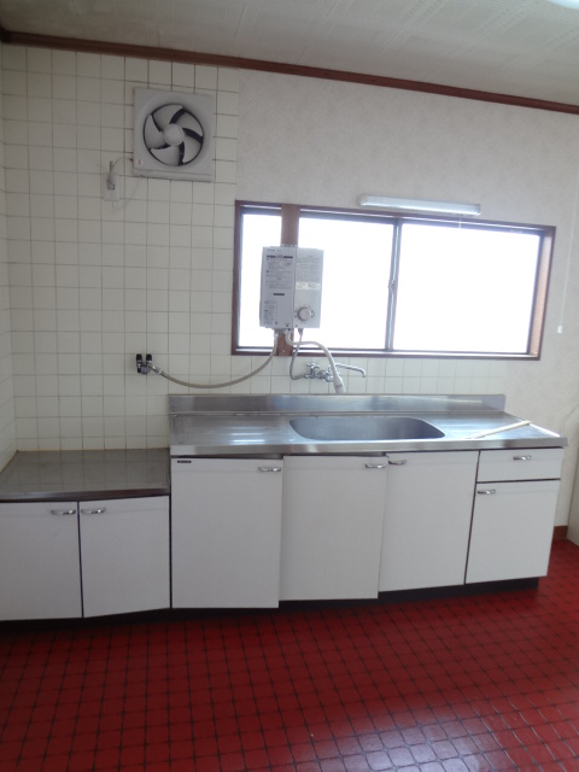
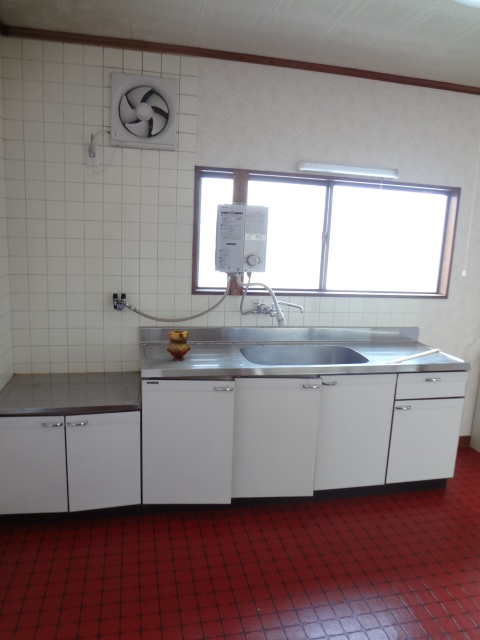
+ teapot (178, 342)
